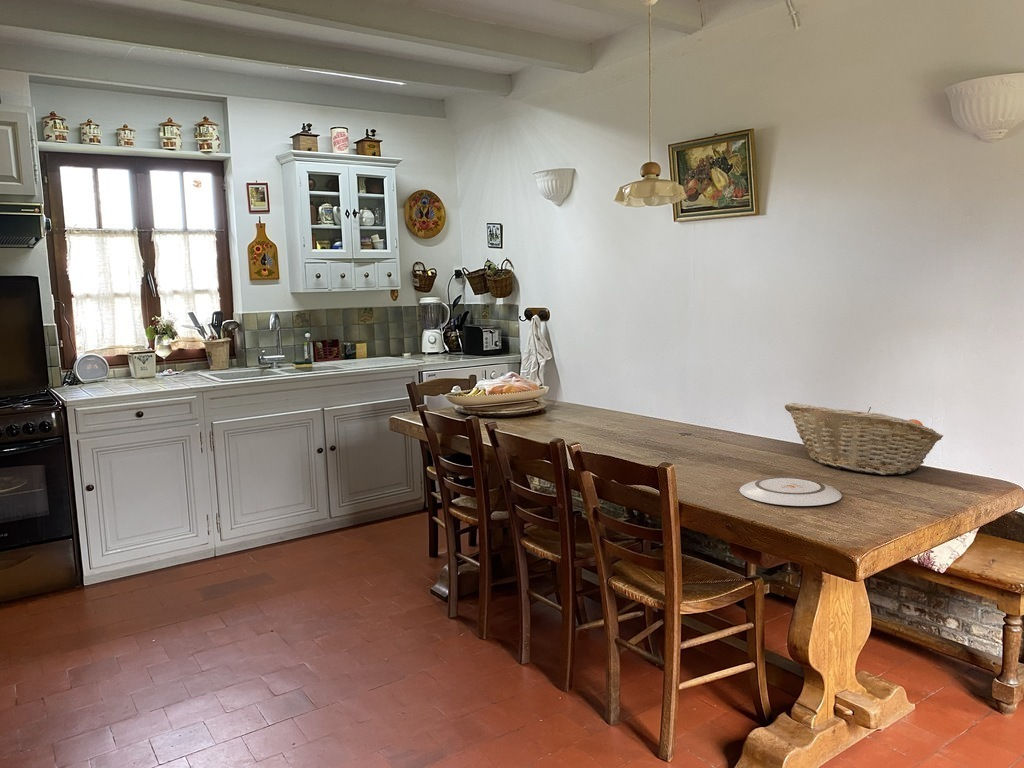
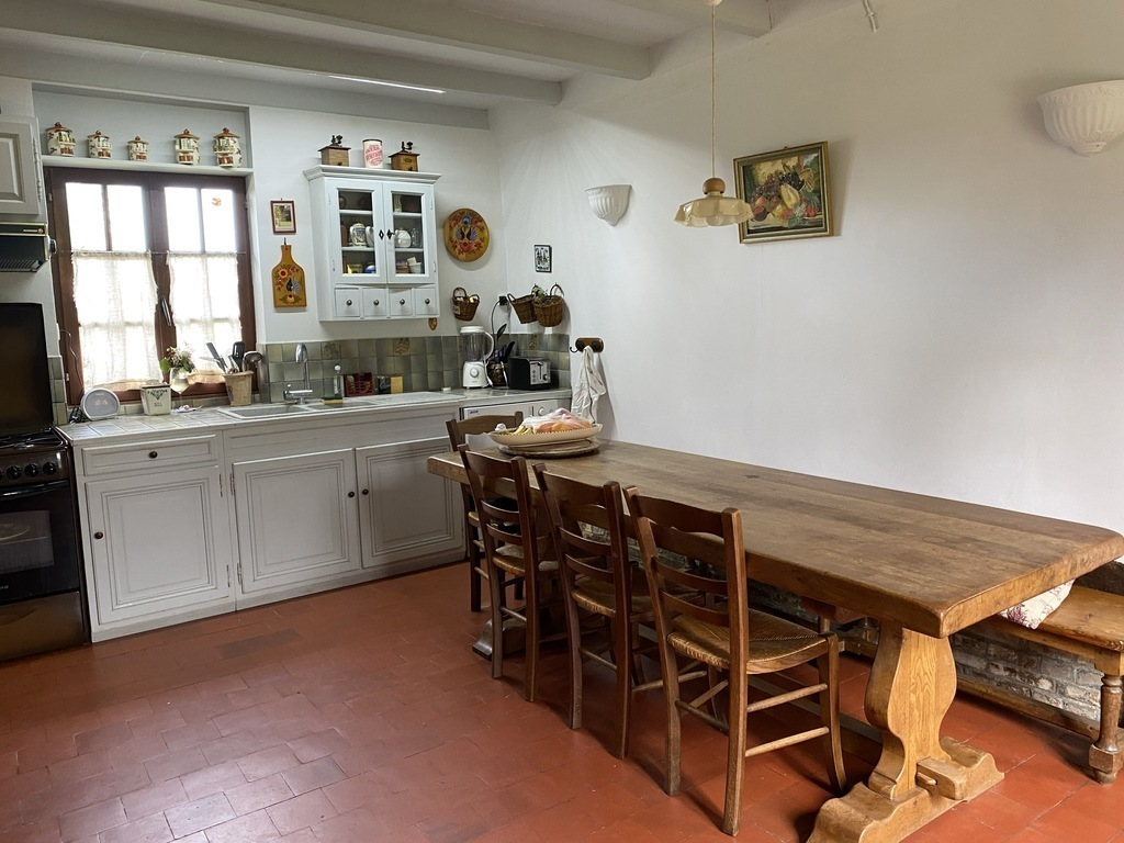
- plate (789, 488)
- fruit basket (859, 432)
